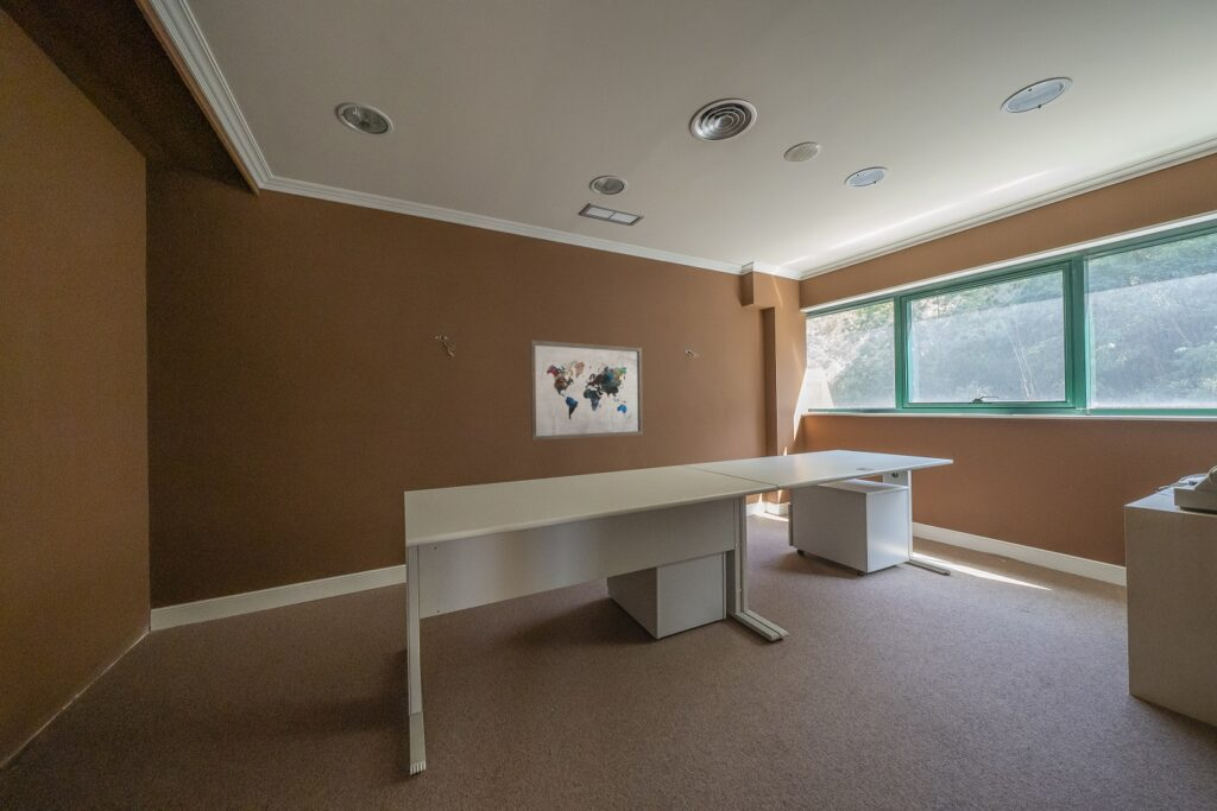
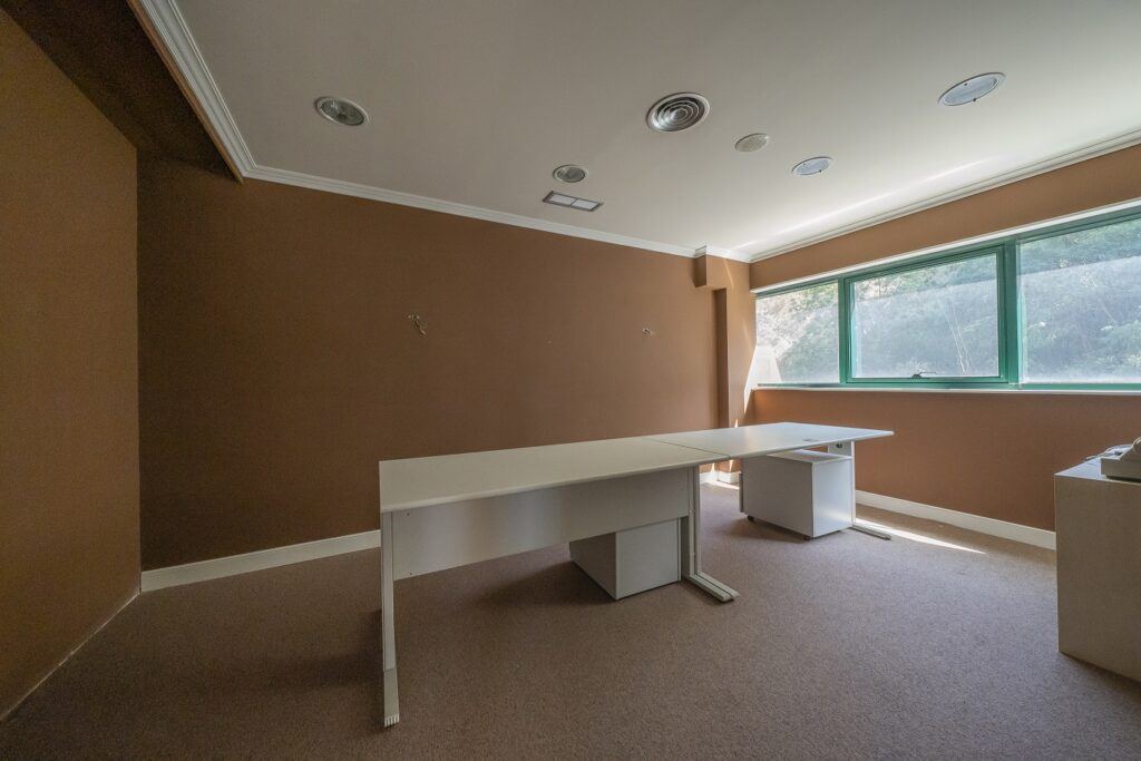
- wall art (589, 391)
